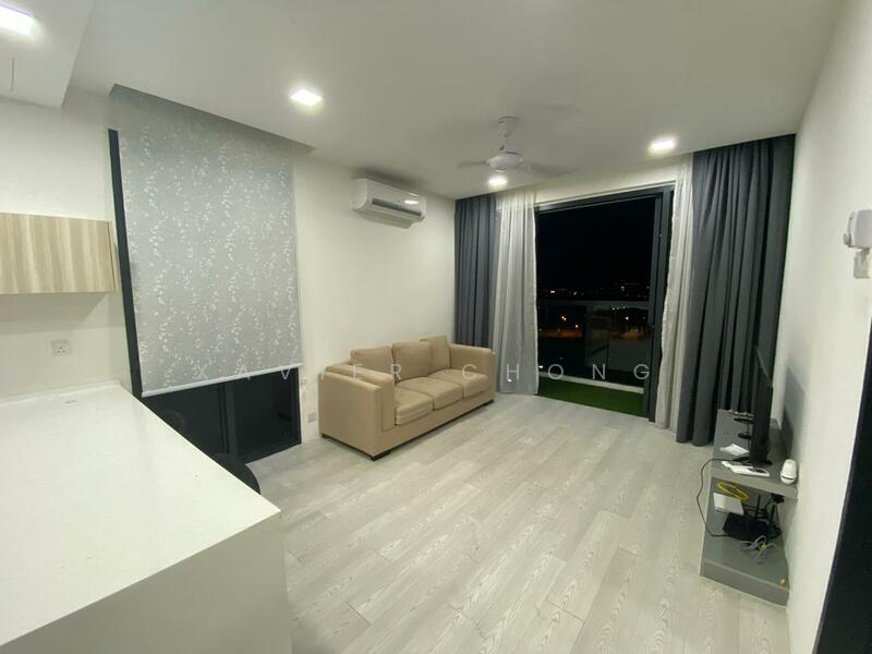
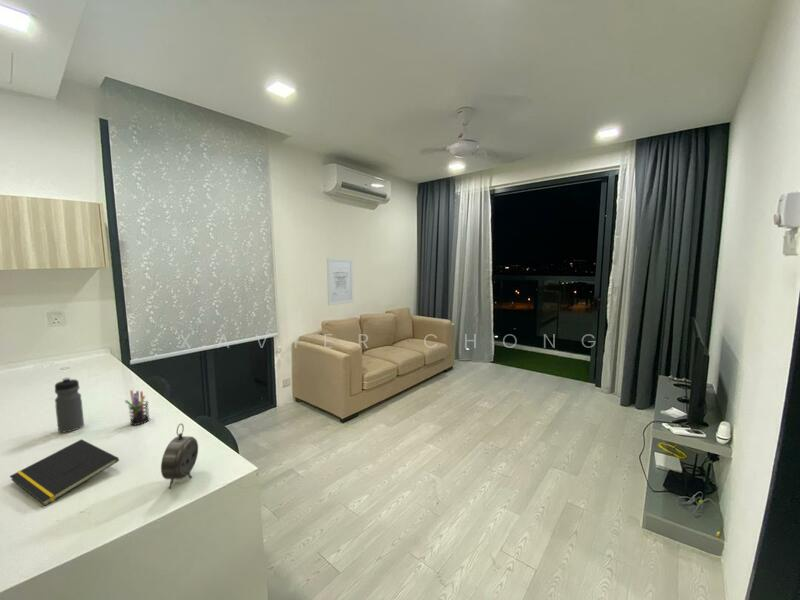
+ pen holder (136, 407)
+ water bottle (68, 403)
+ wall art (340, 281)
+ alarm clock (181, 451)
+ notepad (65, 468)
